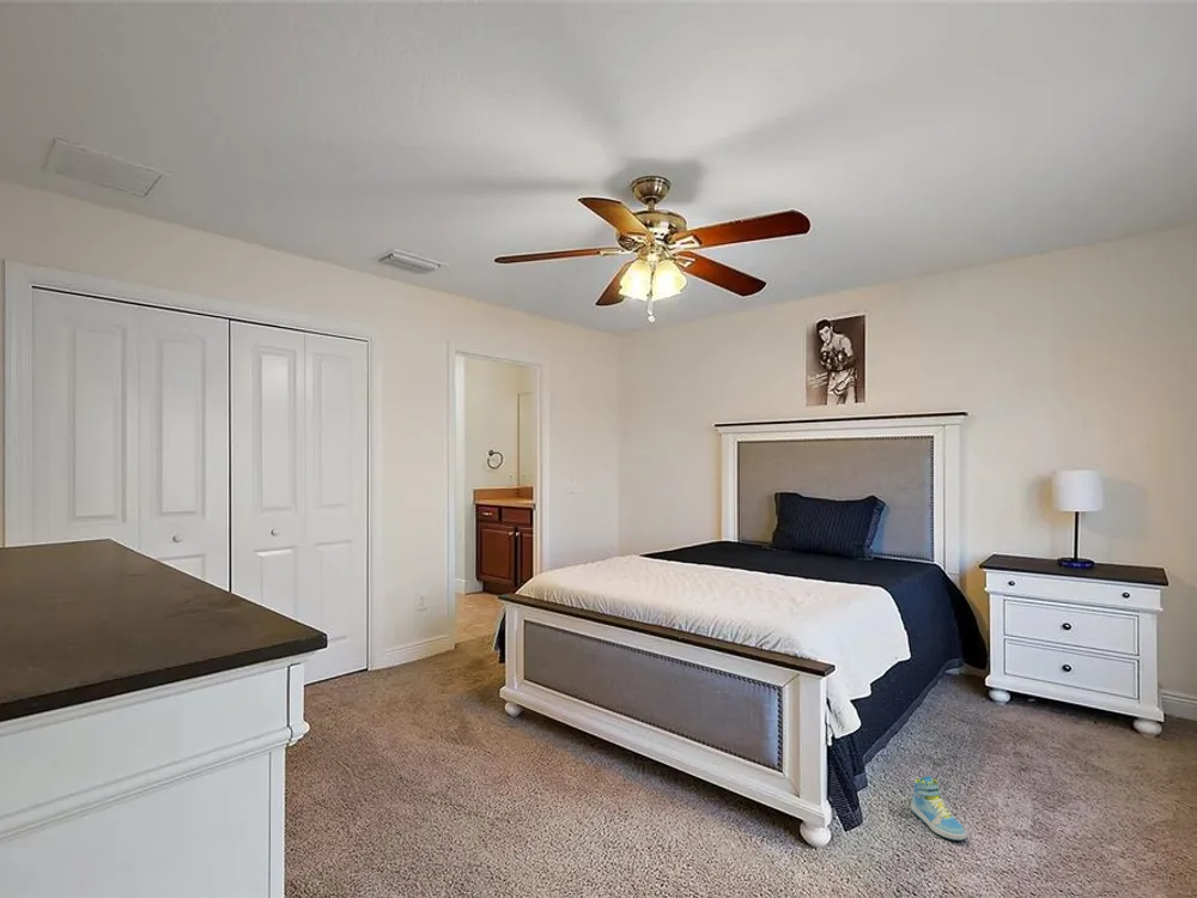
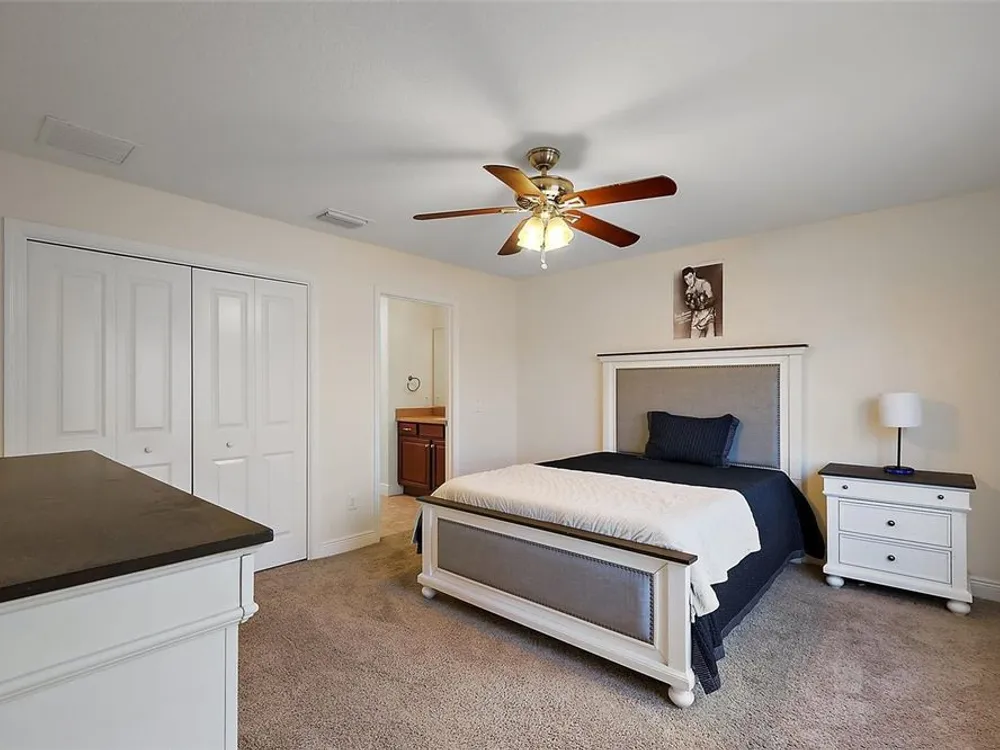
- sneaker (936, 803)
